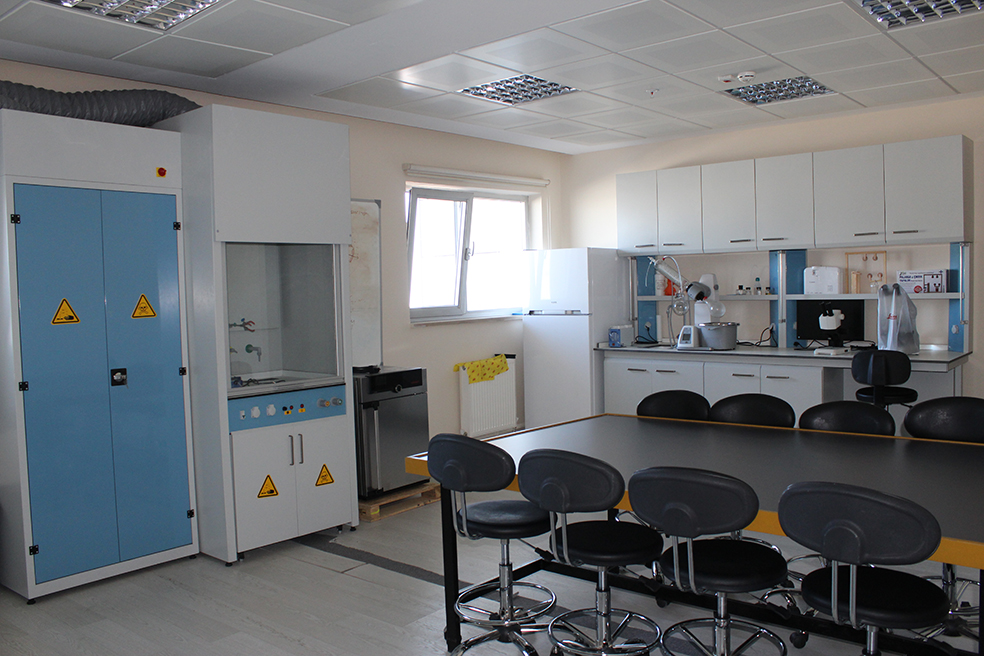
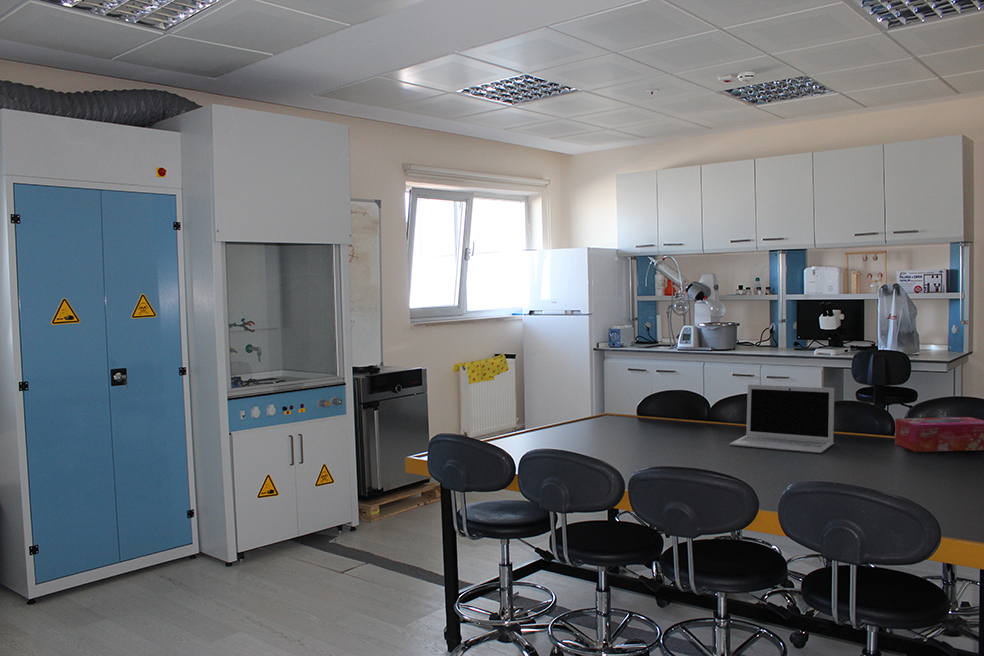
+ tissue box (943, 433)
+ laptop (782, 416)
